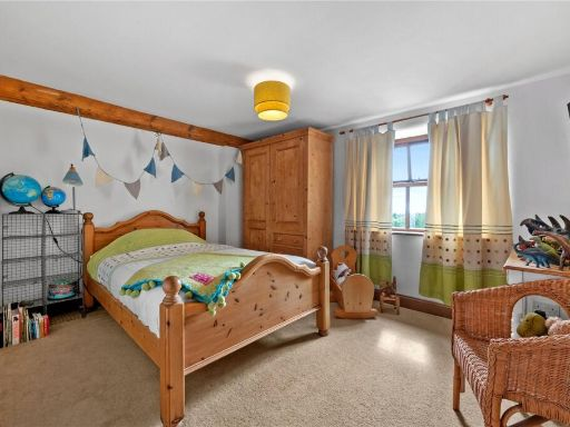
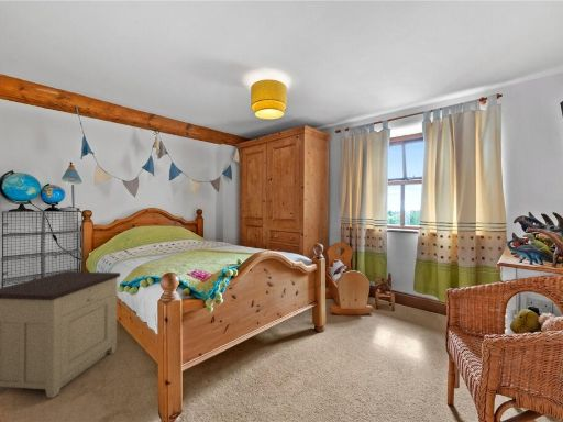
+ nightstand (59, 325)
